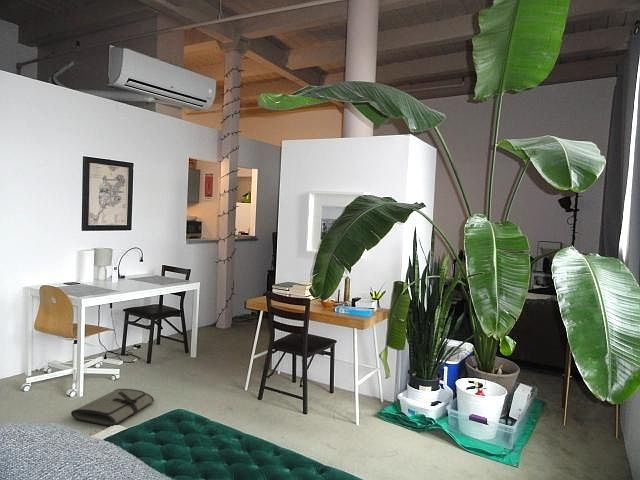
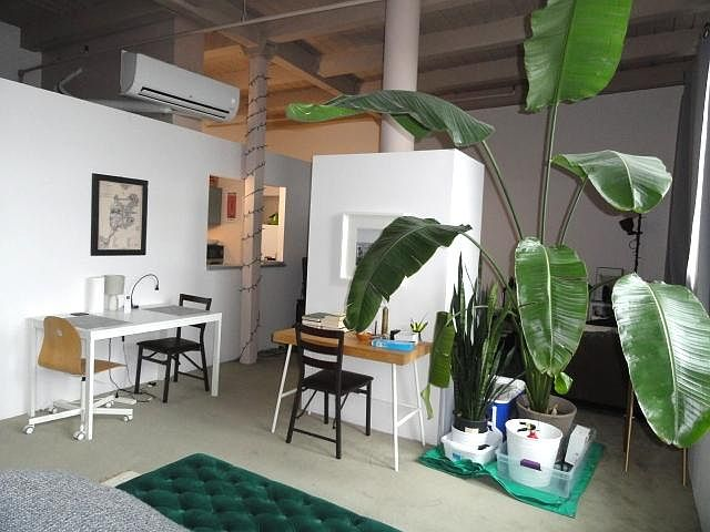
- tool roll (114, 401)
